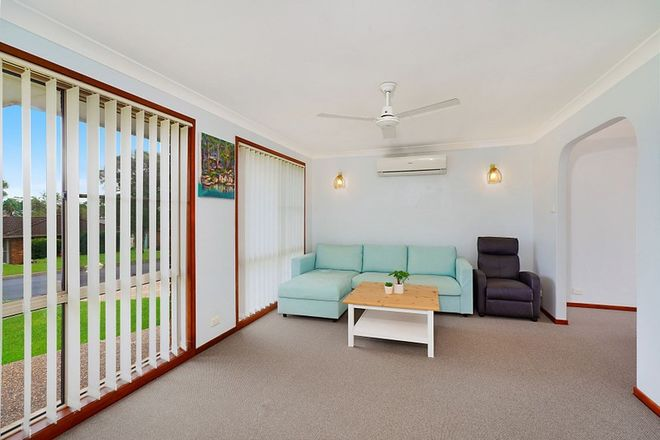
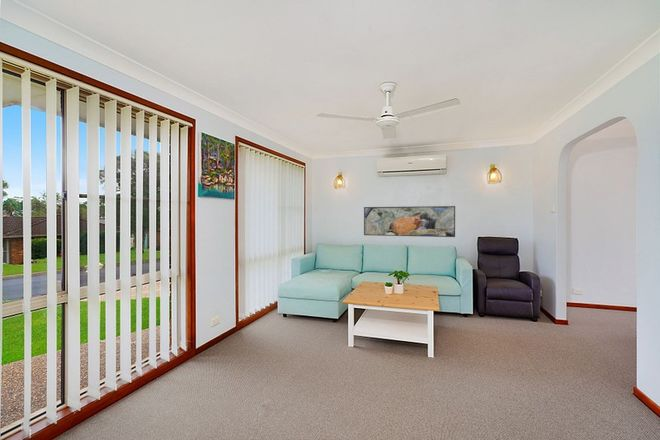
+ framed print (407, 221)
